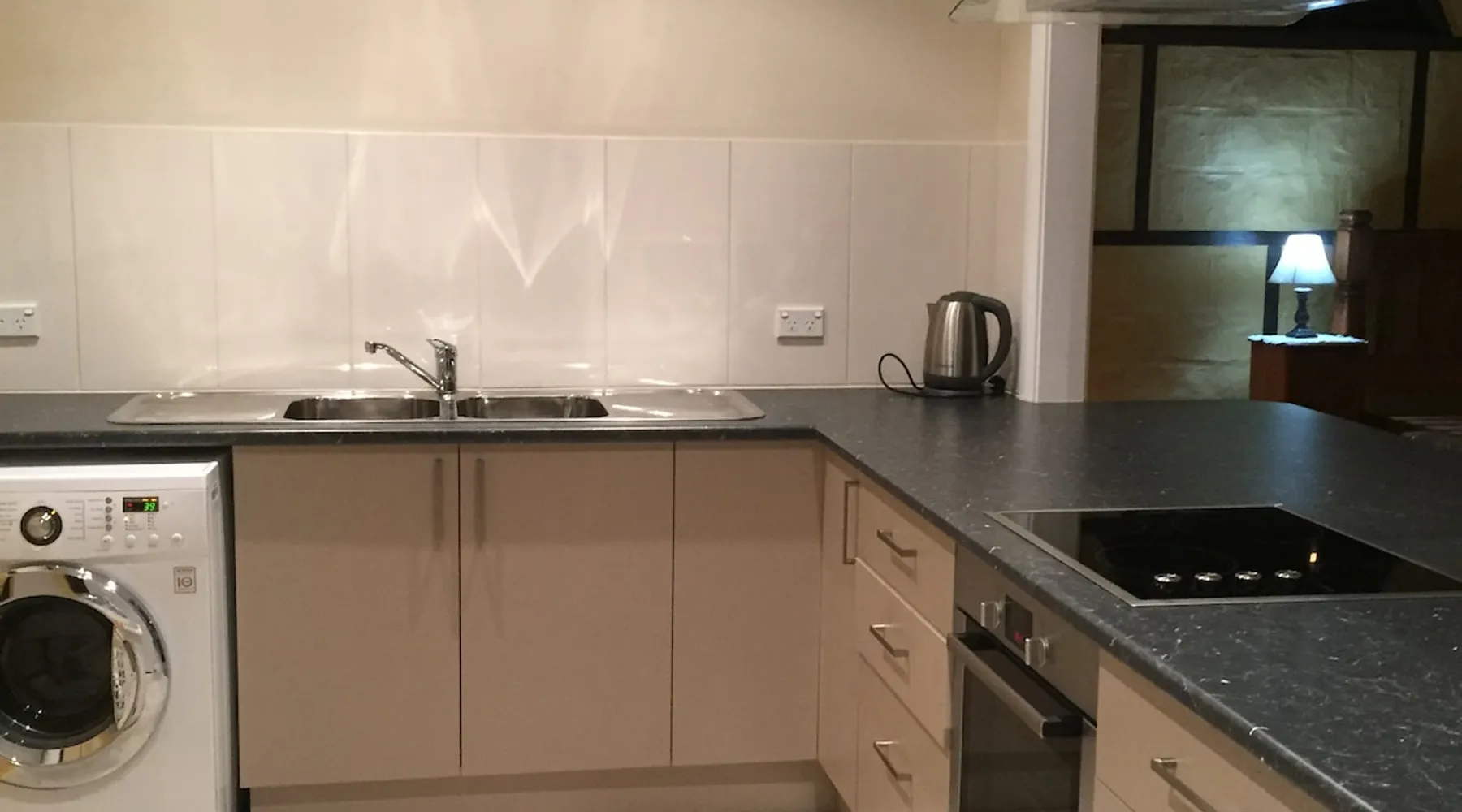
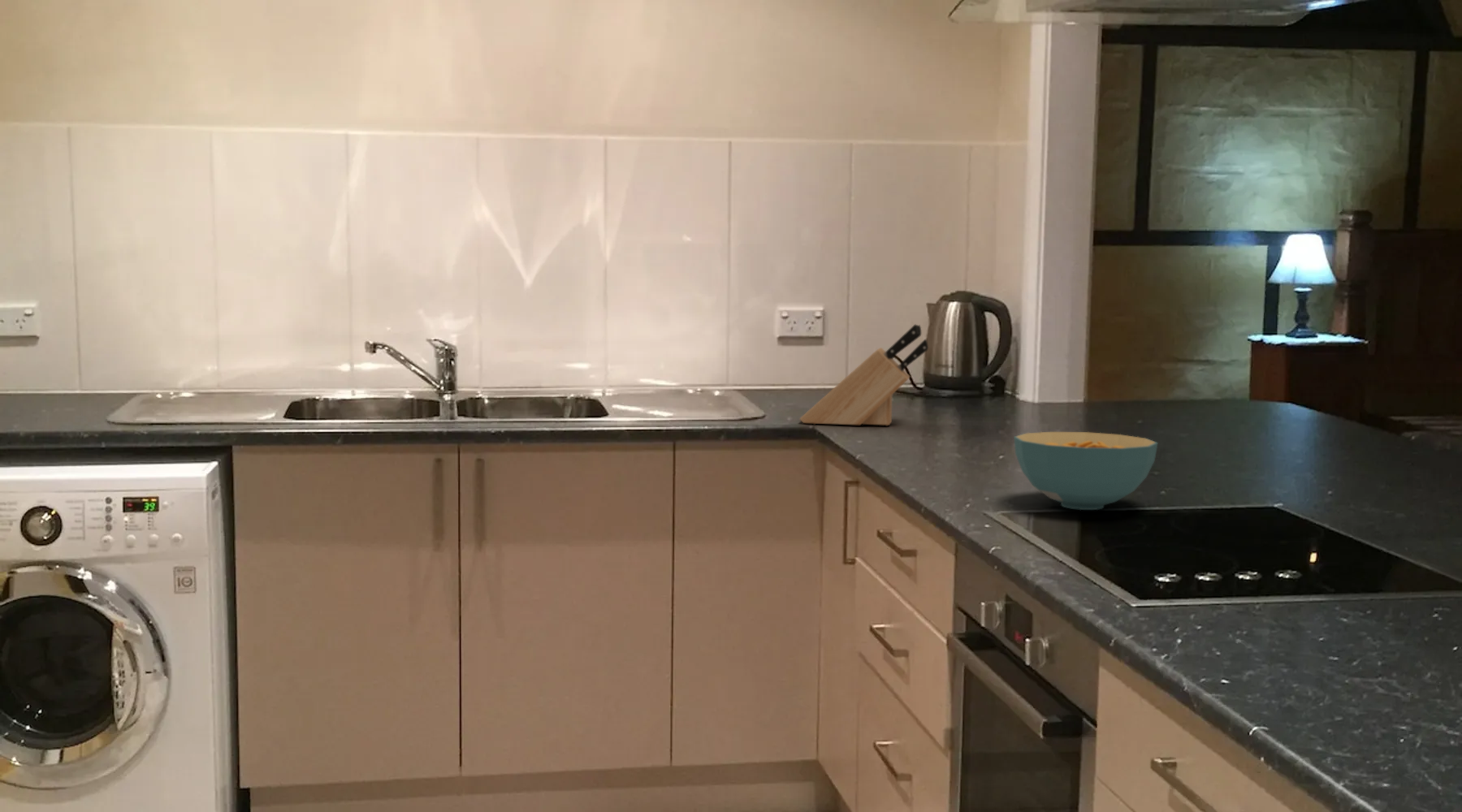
+ cereal bowl (1084, 473)
+ knife block (864, 373)
